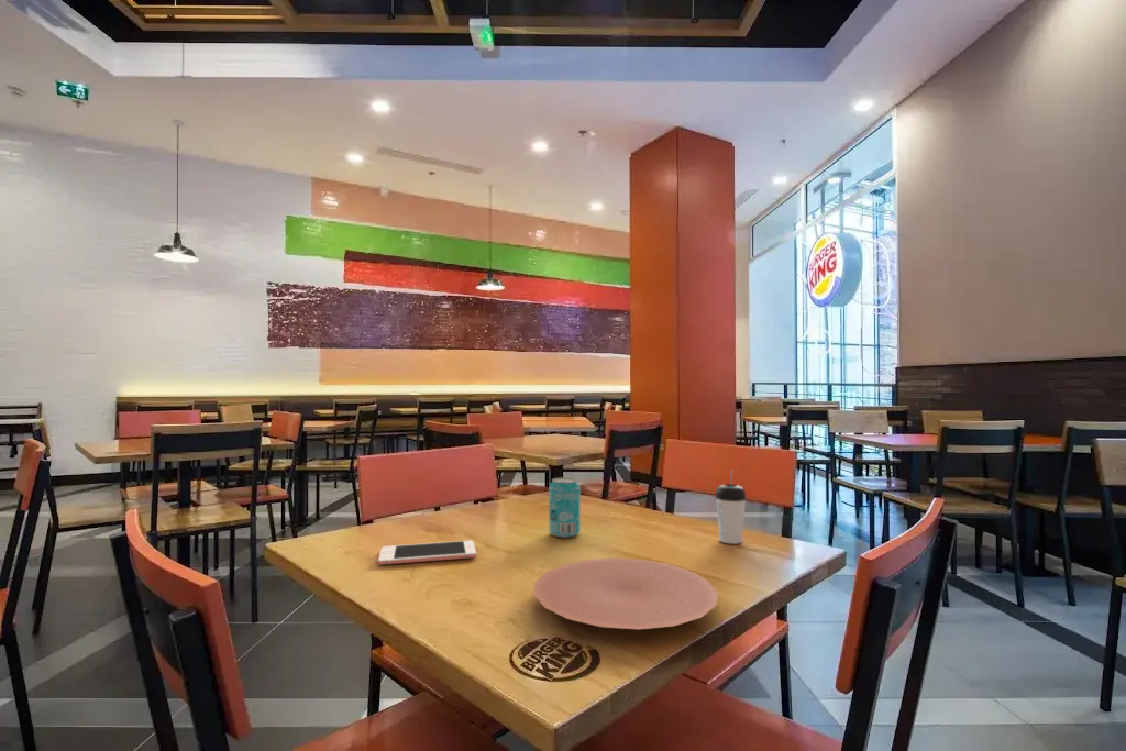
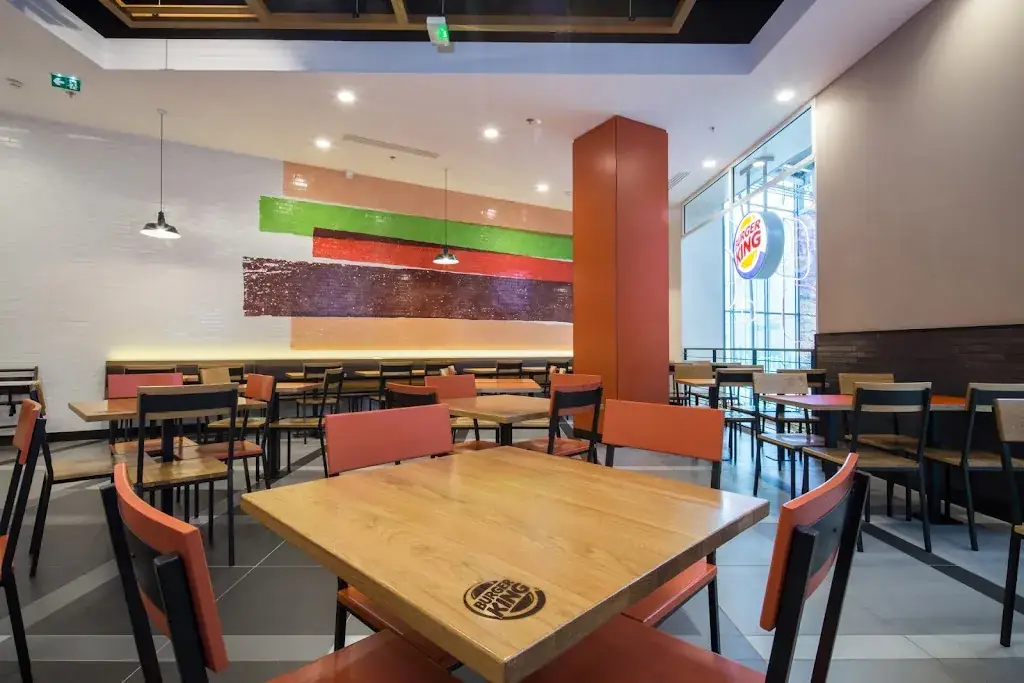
- beverage cup (730, 505)
- beverage can (564, 507)
- cell phone (428, 552)
- plate (623, 595)
